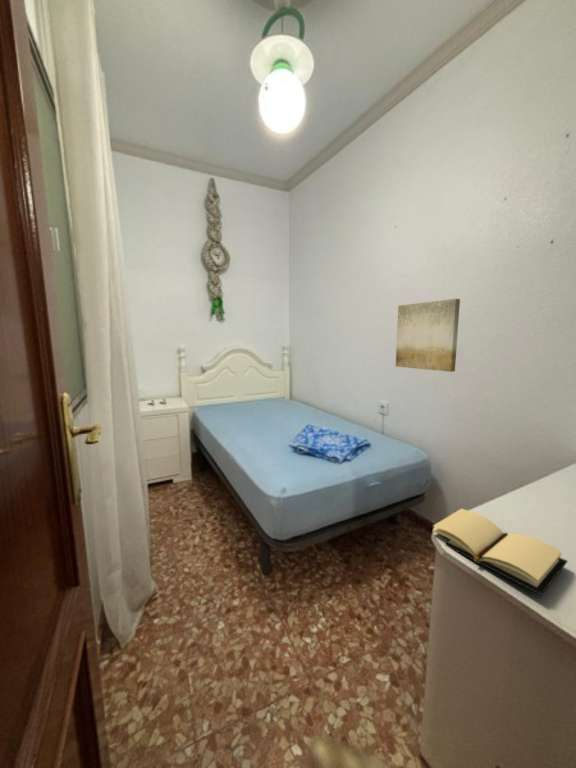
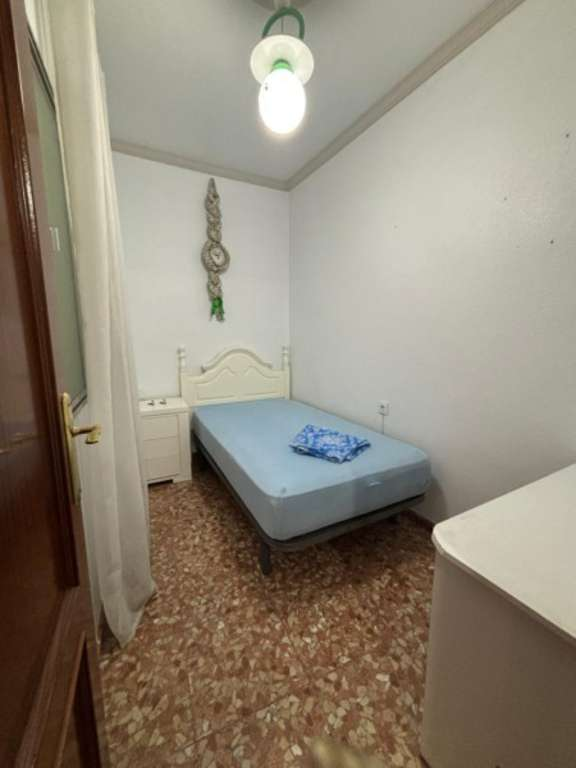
- wall art (424, 336)
- book (492, 543)
